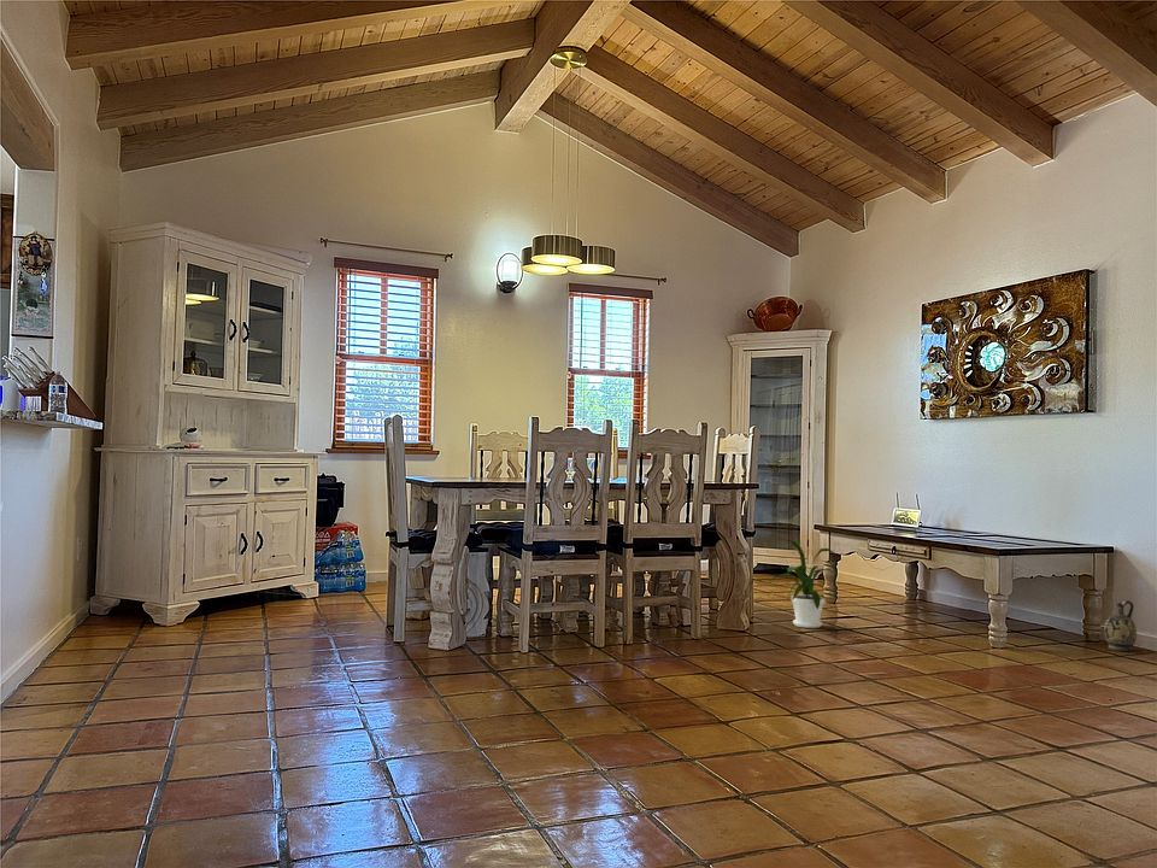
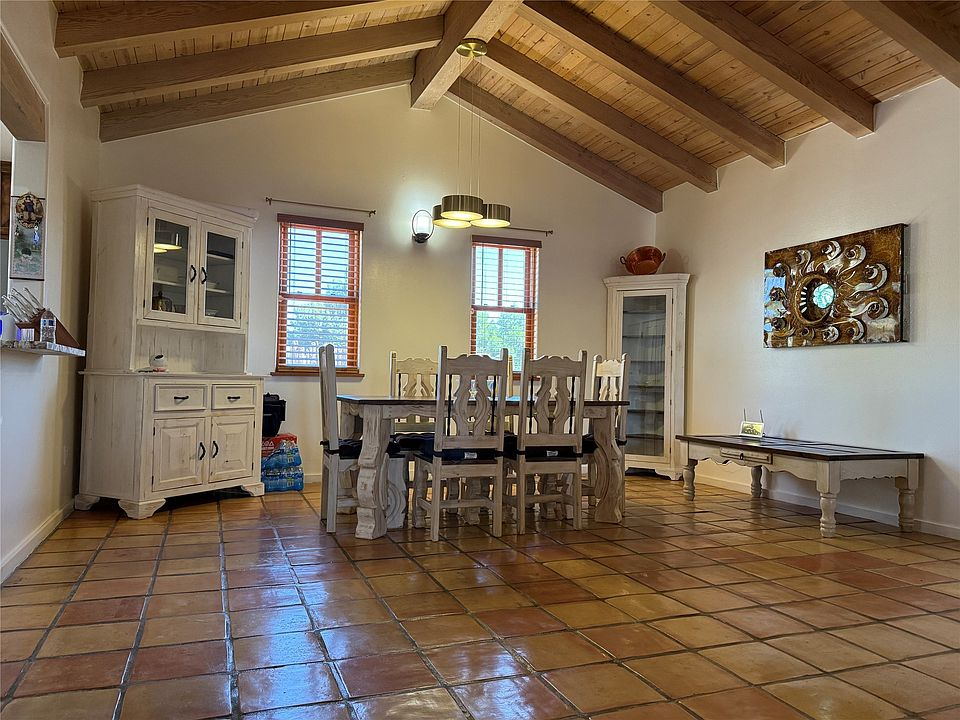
- ceramic jug (1120, 624)
- house plant (806, 582)
